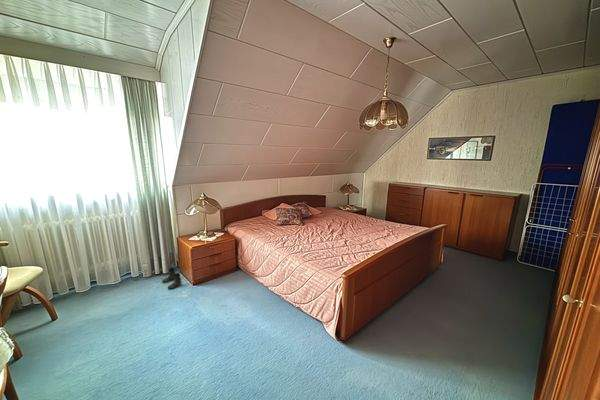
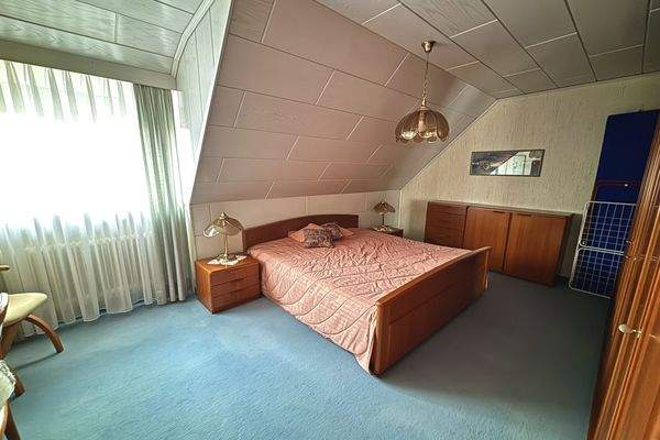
- boots (171, 278)
